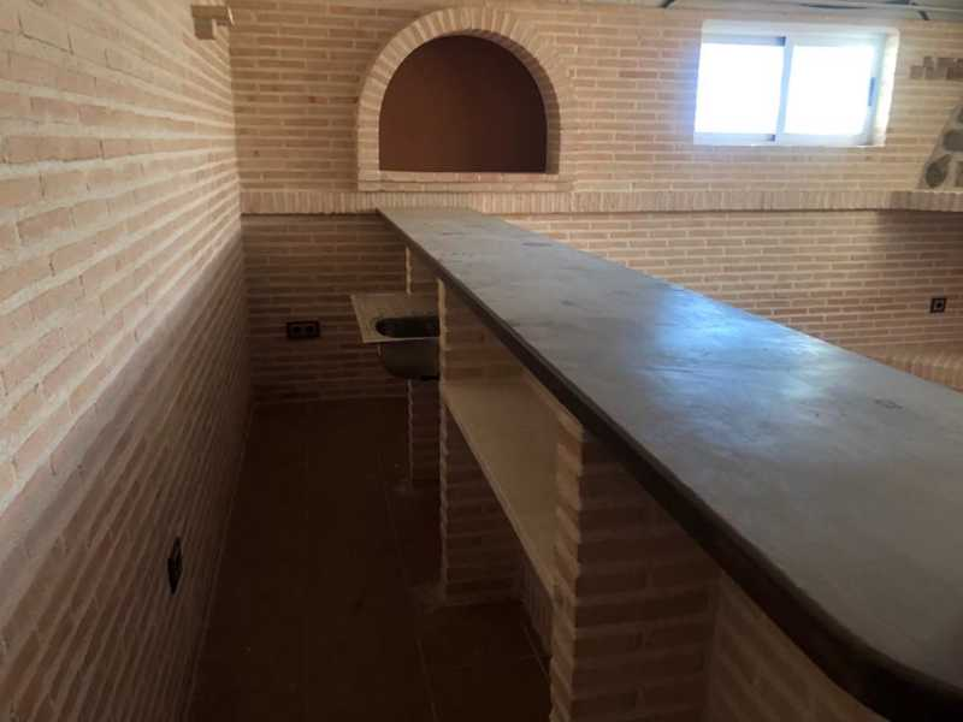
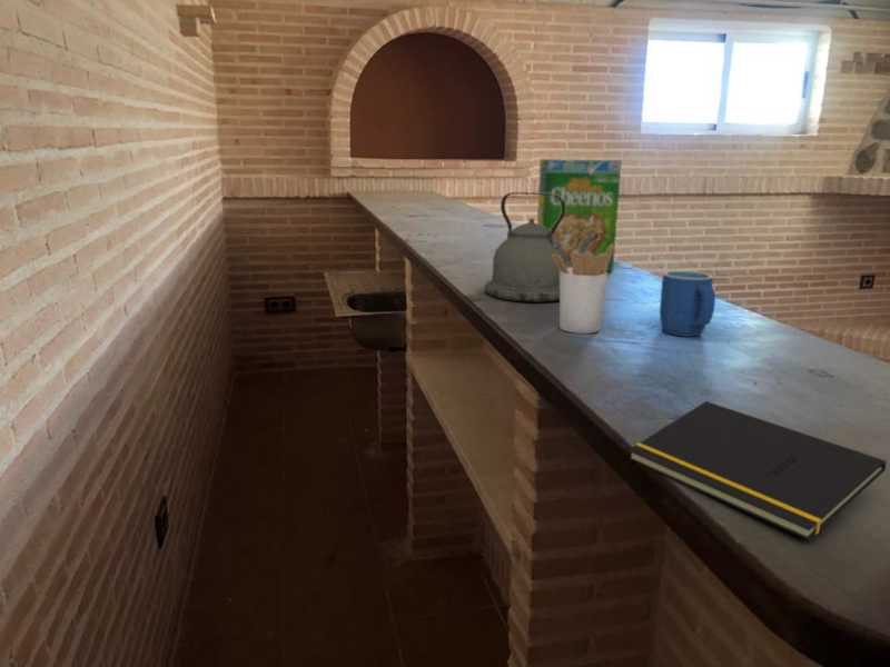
+ utensil holder (584, 288)
+ kettle (536, 243)
+ notepad (749, 459)
+ cereal box (576, 215)
+ mug (688, 303)
